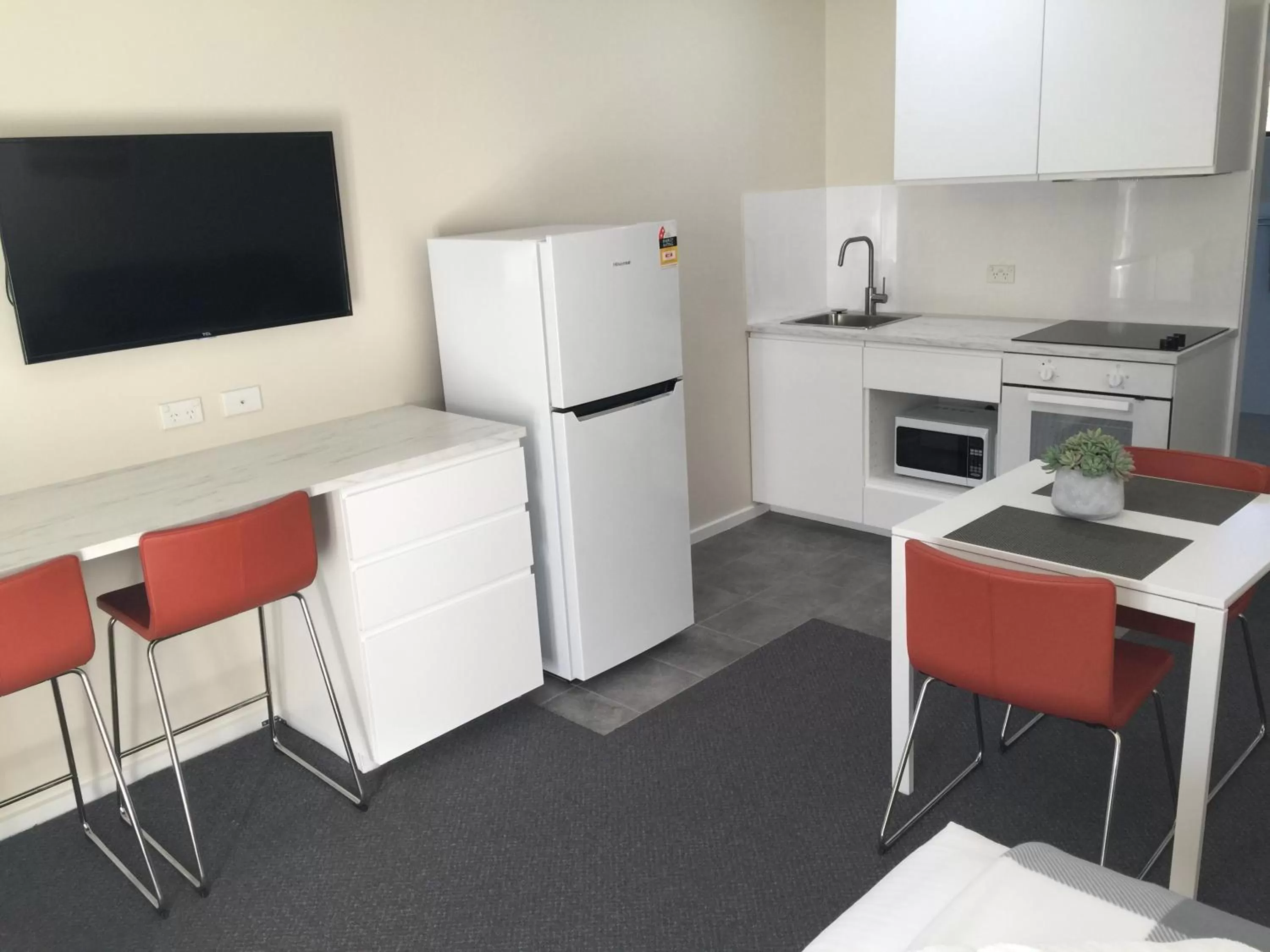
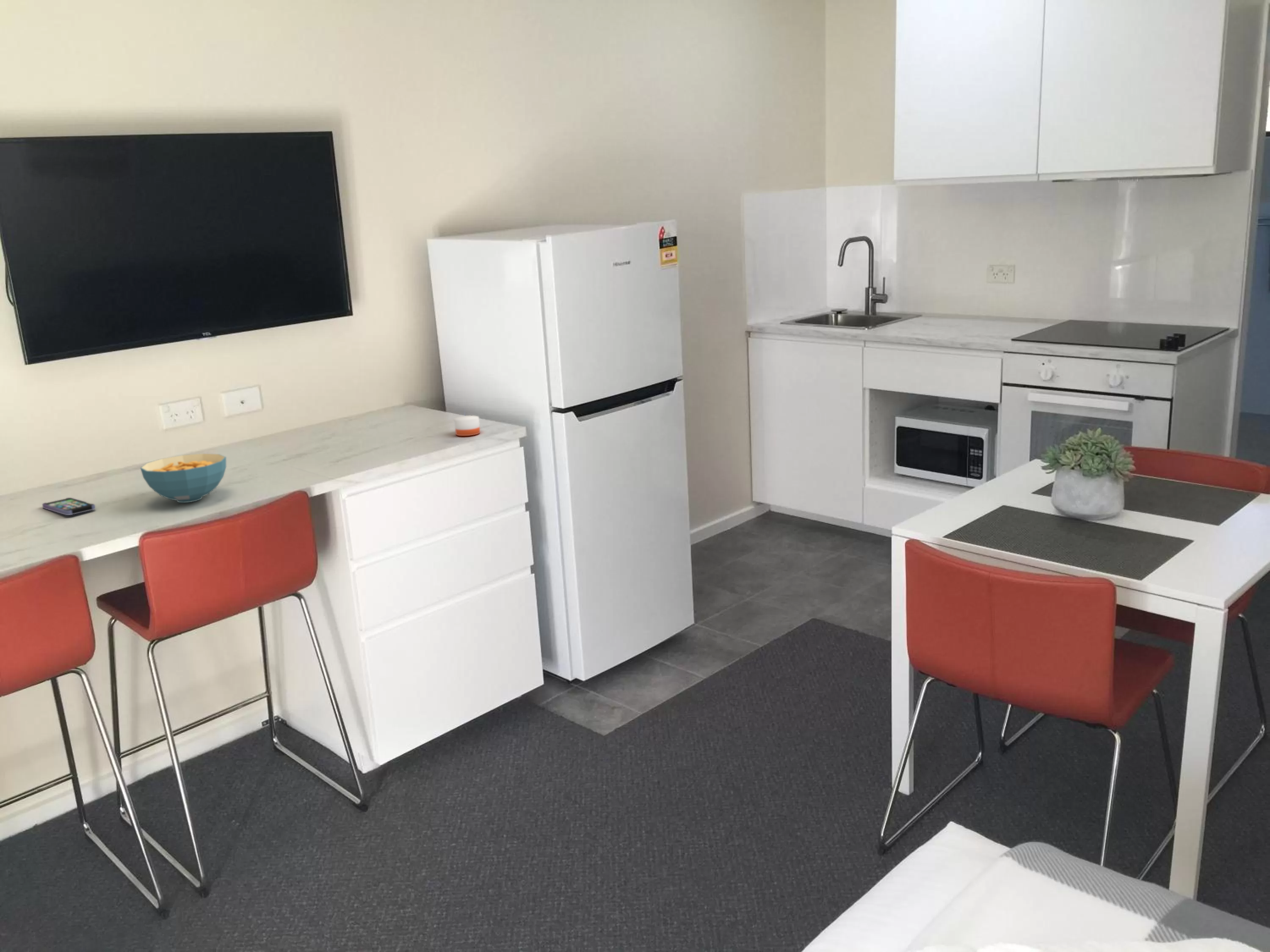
+ candle (466, 417)
+ smartphone (69, 506)
+ cereal bowl (187, 481)
